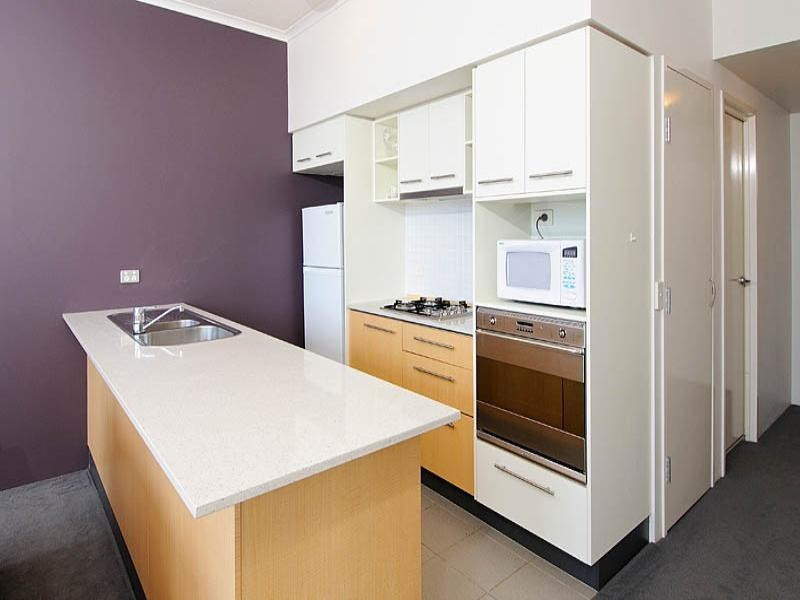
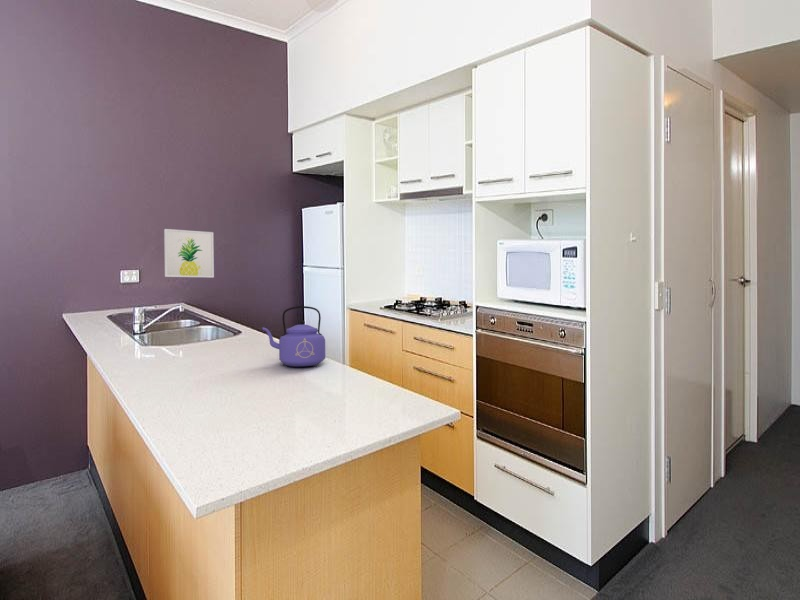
+ wall art (189, 253)
+ kettle (294, 335)
